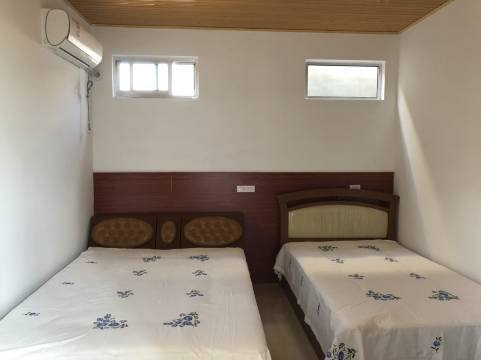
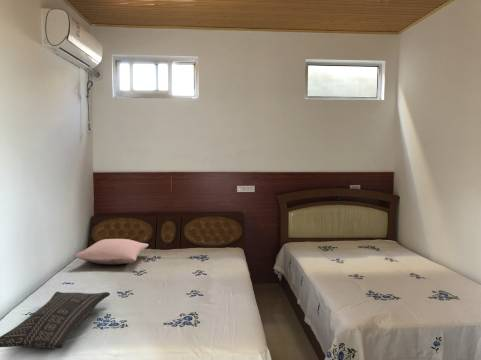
+ pillow (114, 250)
+ pillow (58, 317)
